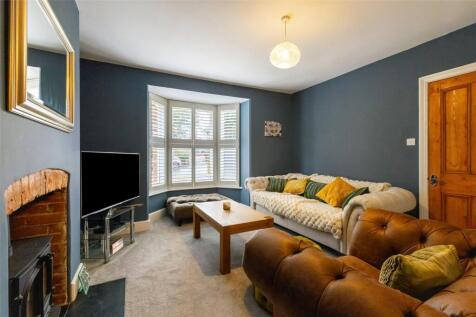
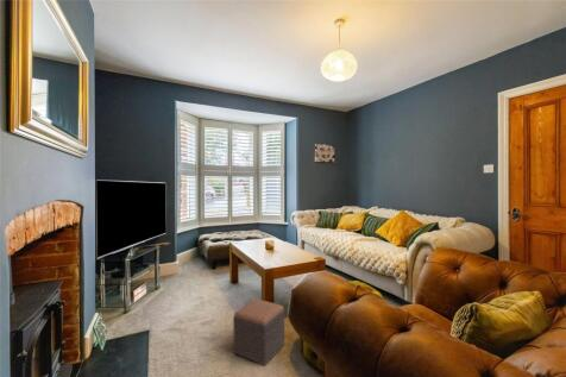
+ footstool (259, 327)
